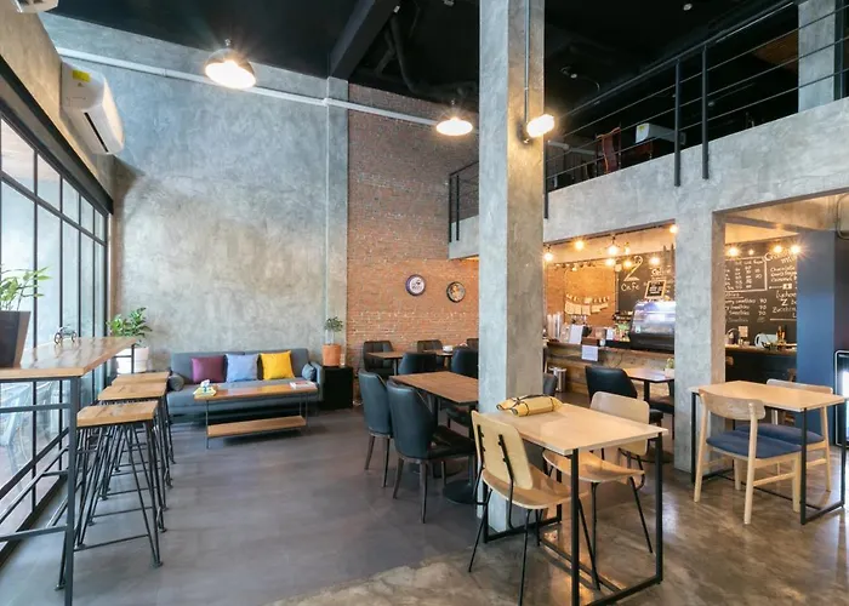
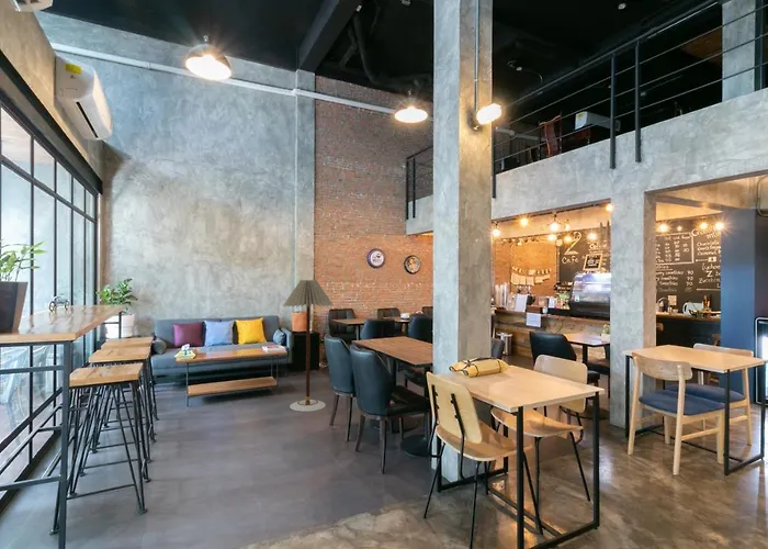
+ floor lamp (307, 343)
